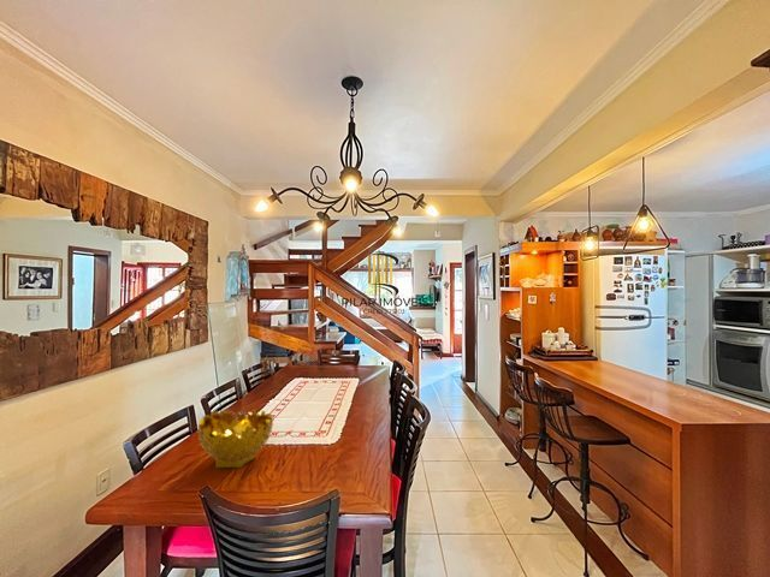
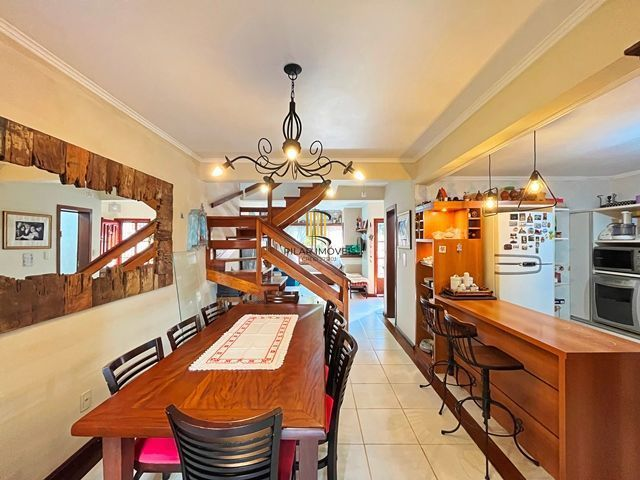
- decorative bowl (236, 438)
